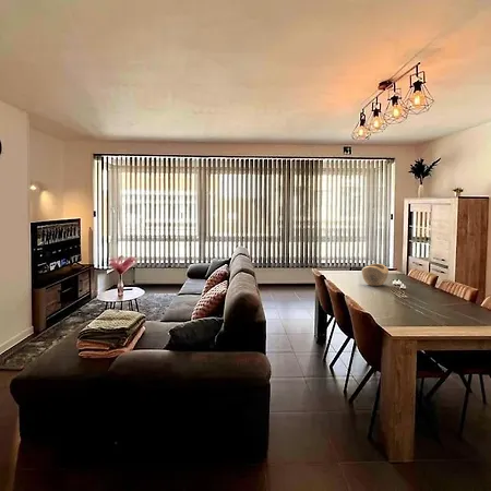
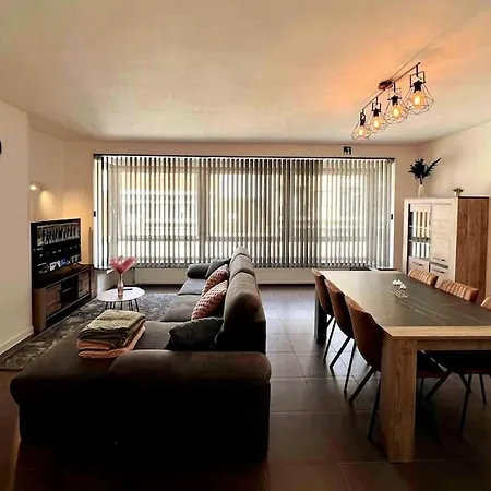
- decorative bowl (374, 274)
